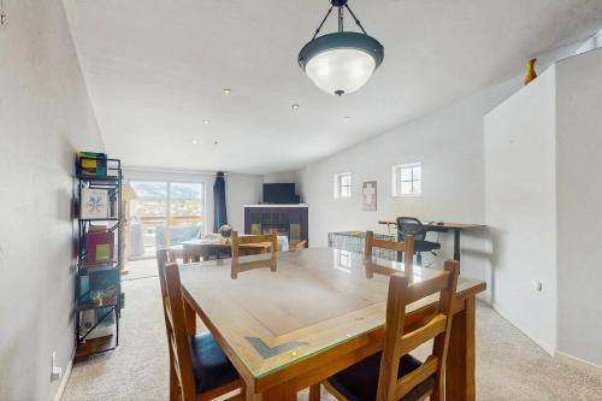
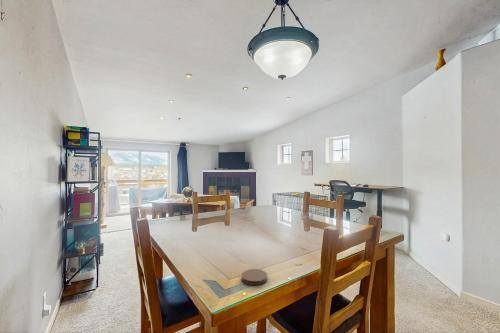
+ coaster (254, 276)
